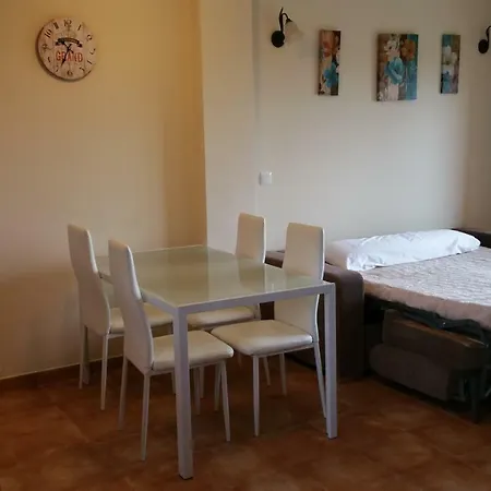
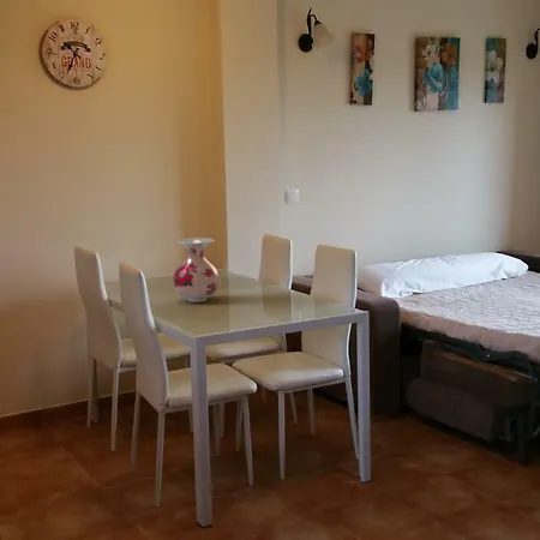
+ vase (196, 270)
